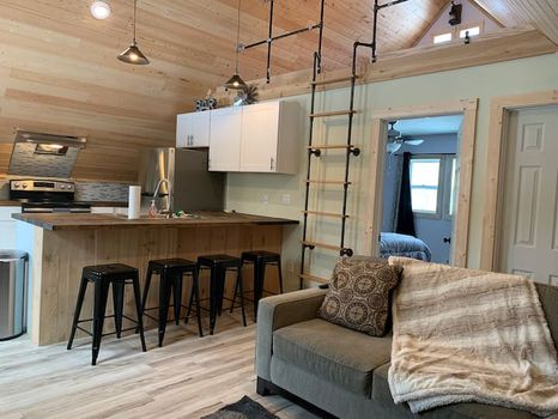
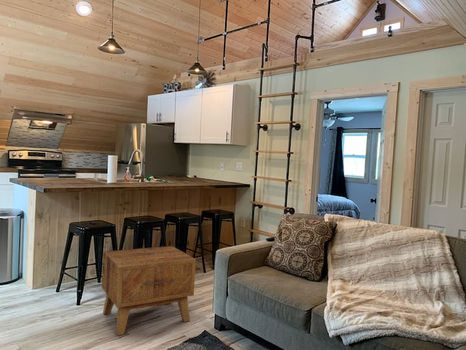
+ side table (147, 286)
